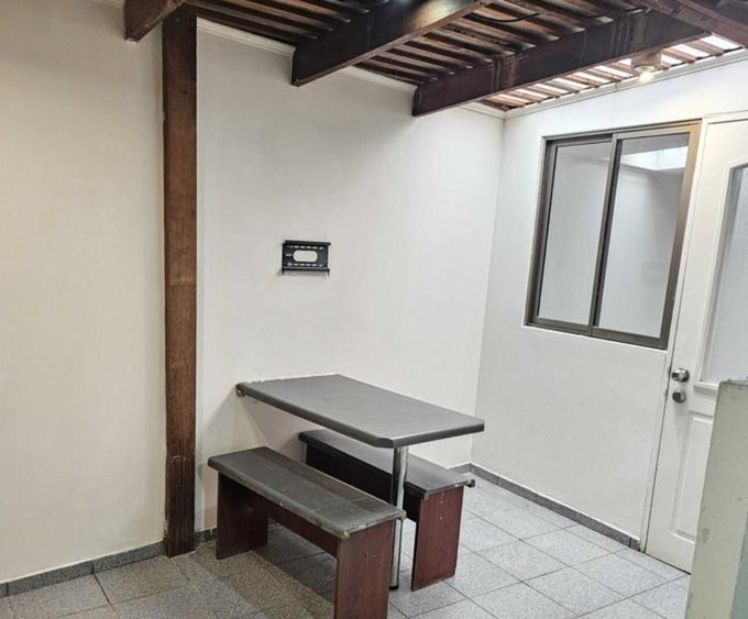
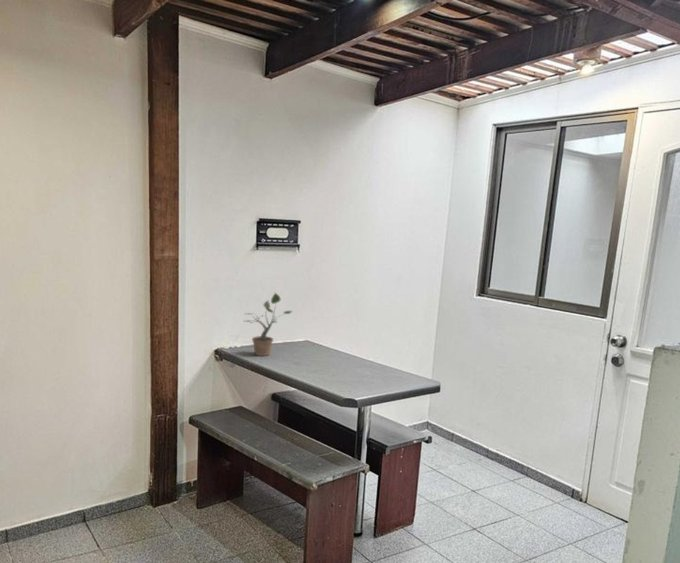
+ potted plant (264, 324)
